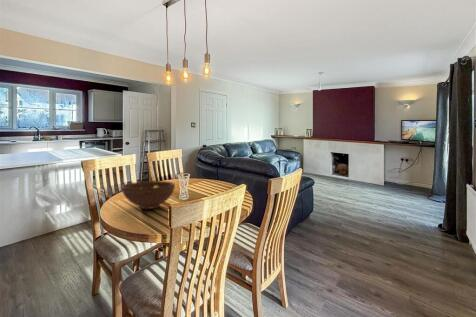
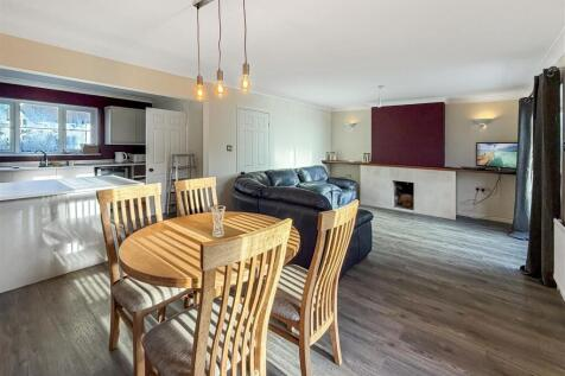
- fruit bowl (149, 195)
